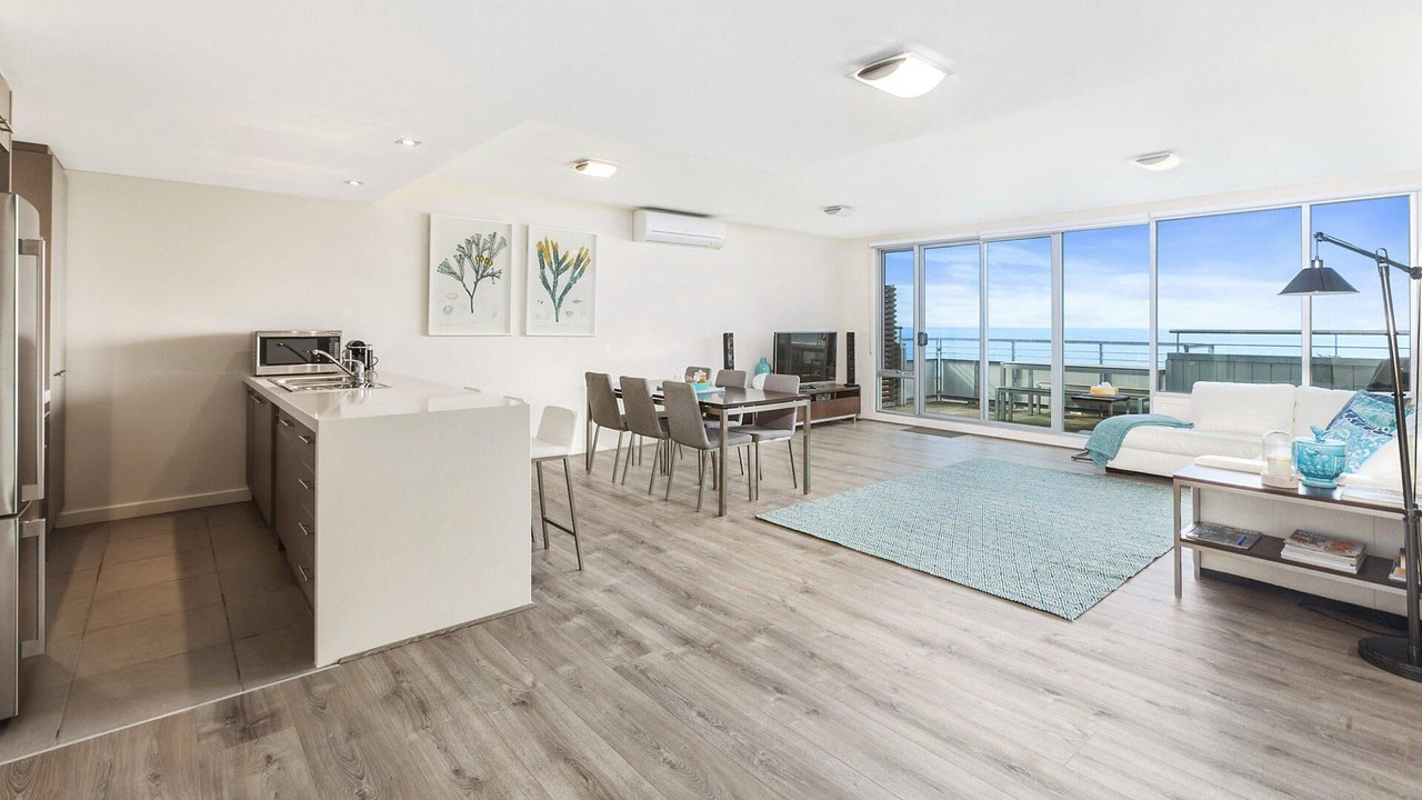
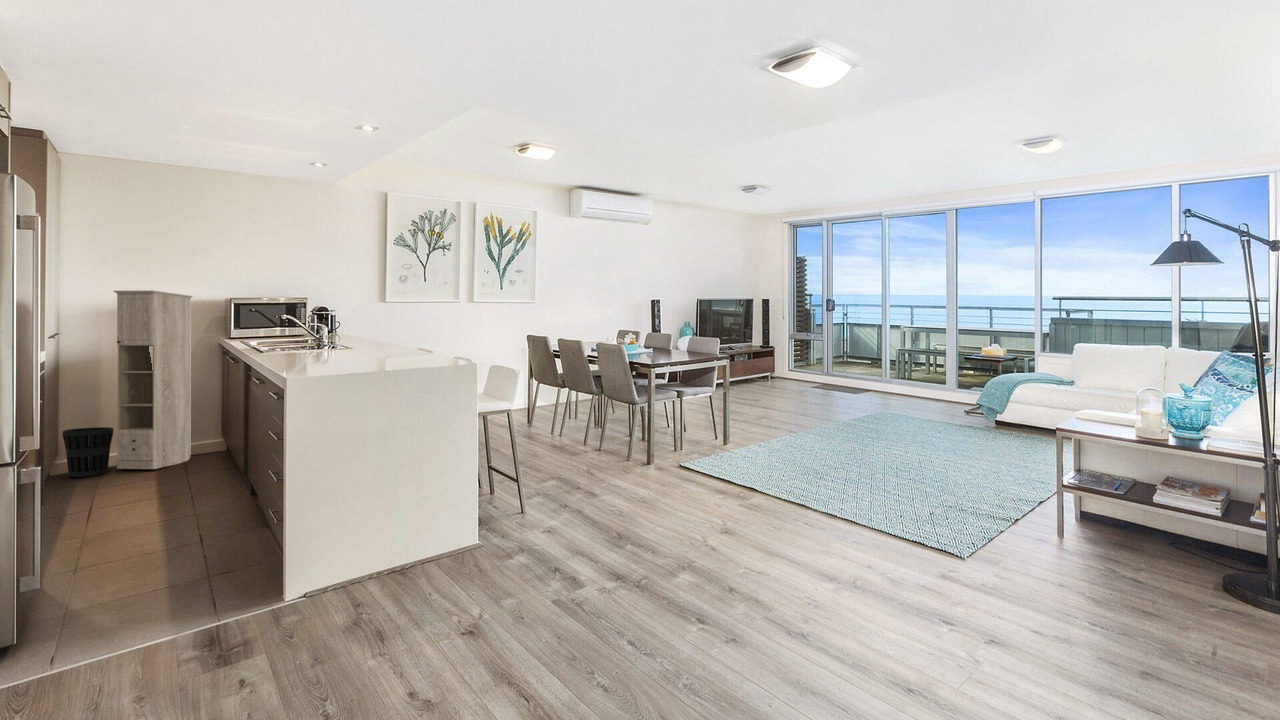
+ storage cabinet (154, 379)
+ wastebasket (88, 451)
